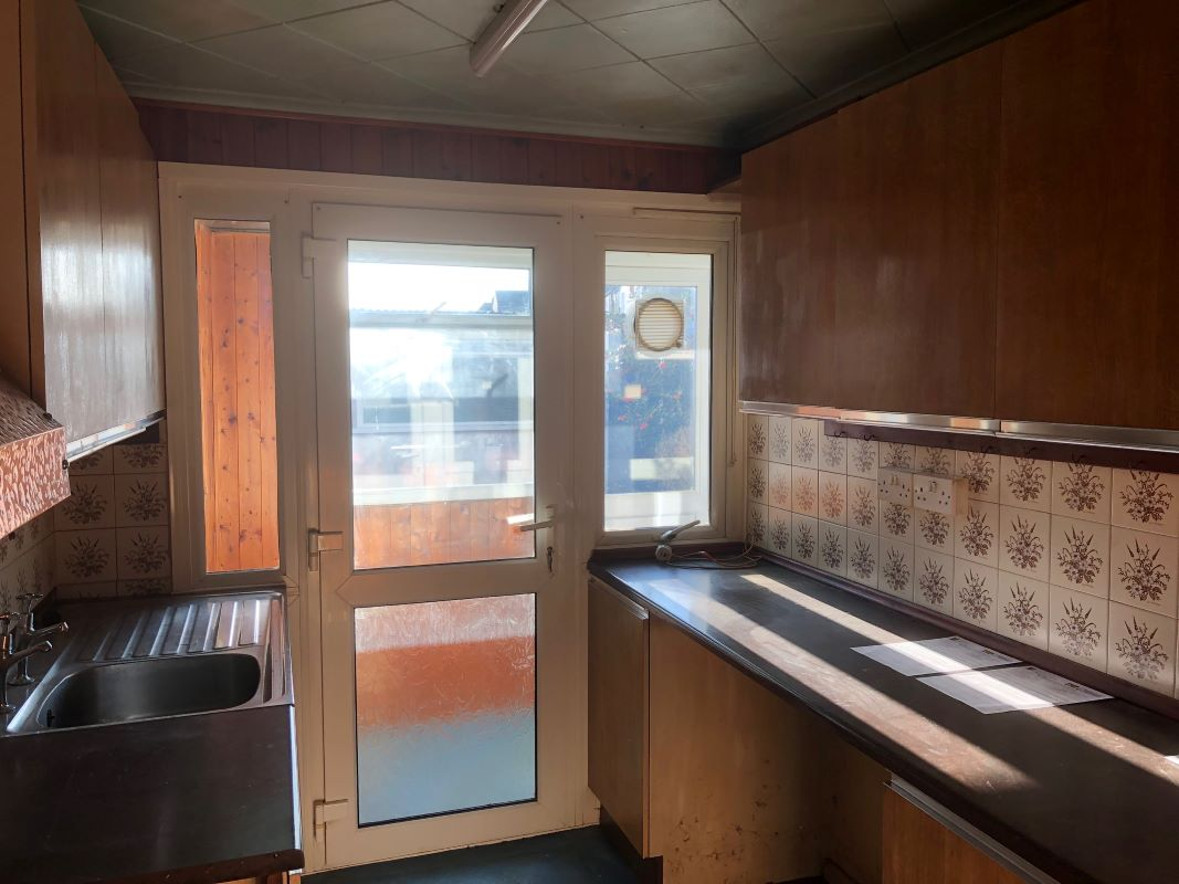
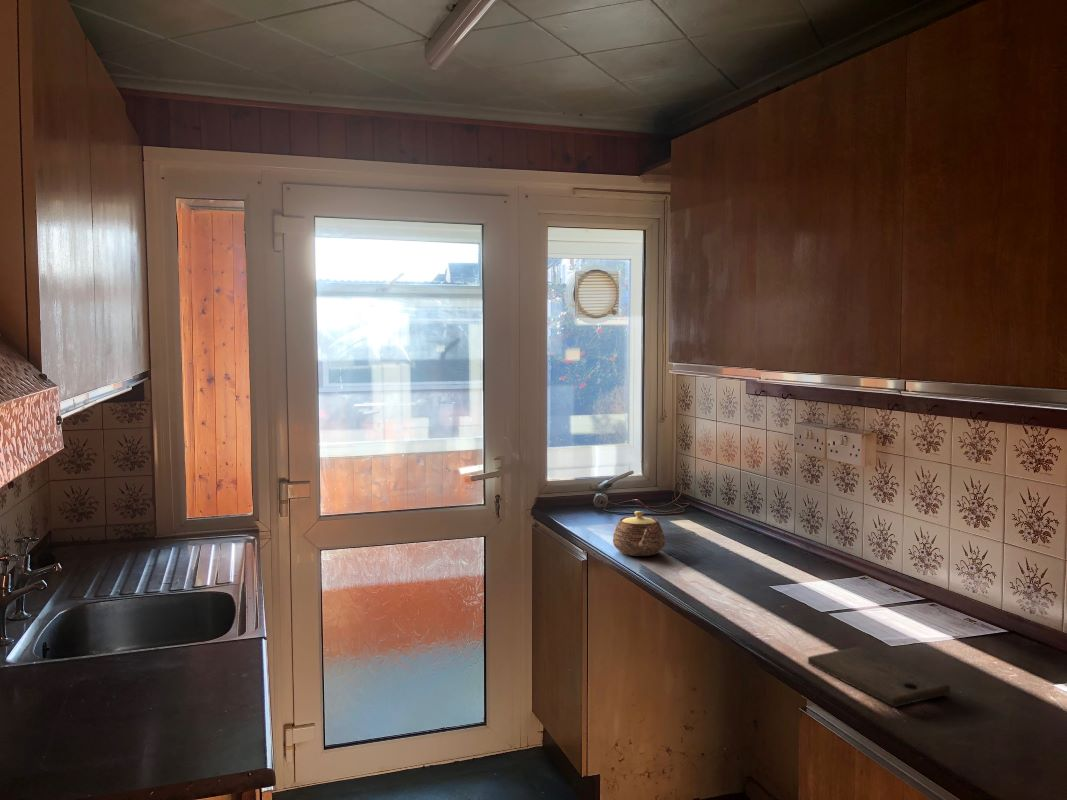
+ teapot (639, 532)
+ cutting board (875, 674)
